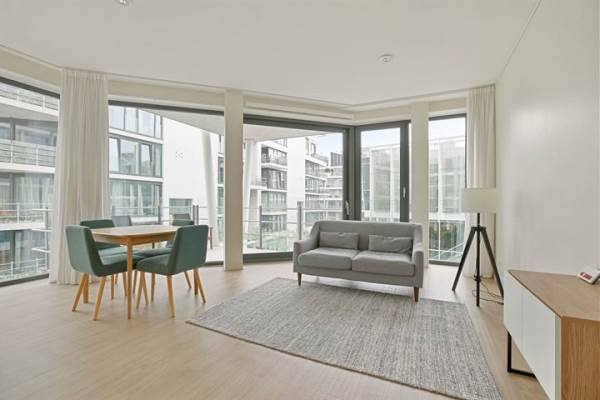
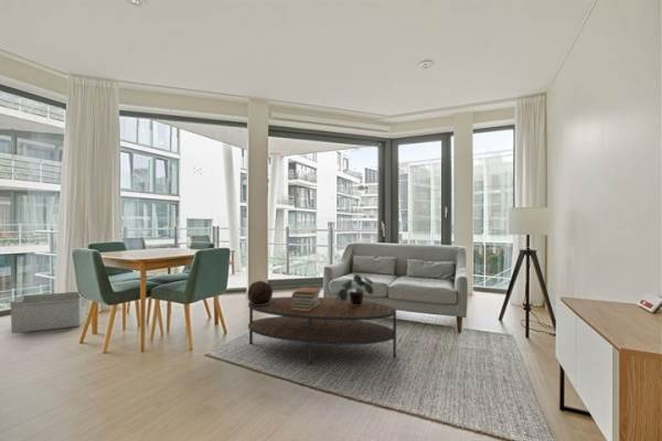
+ potted plant (354, 289)
+ storage bin (51, 311)
+ book stack (307, 298)
+ soccer ball (259, 291)
+ coffee table (319, 326)
